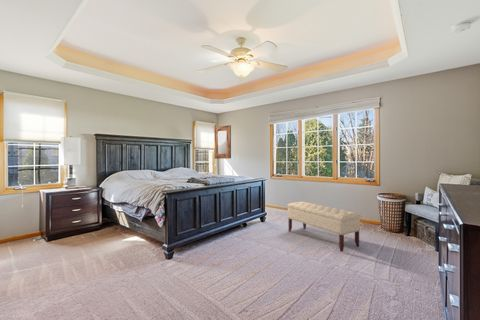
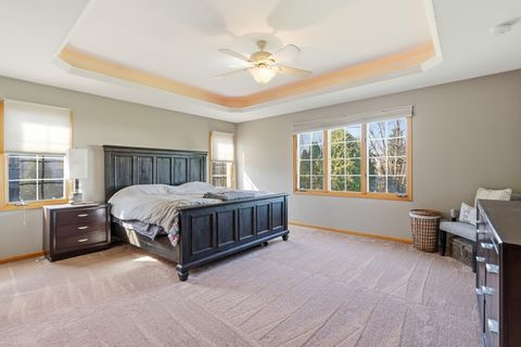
- home mirror (222, 142)
- bench (320, 222)
